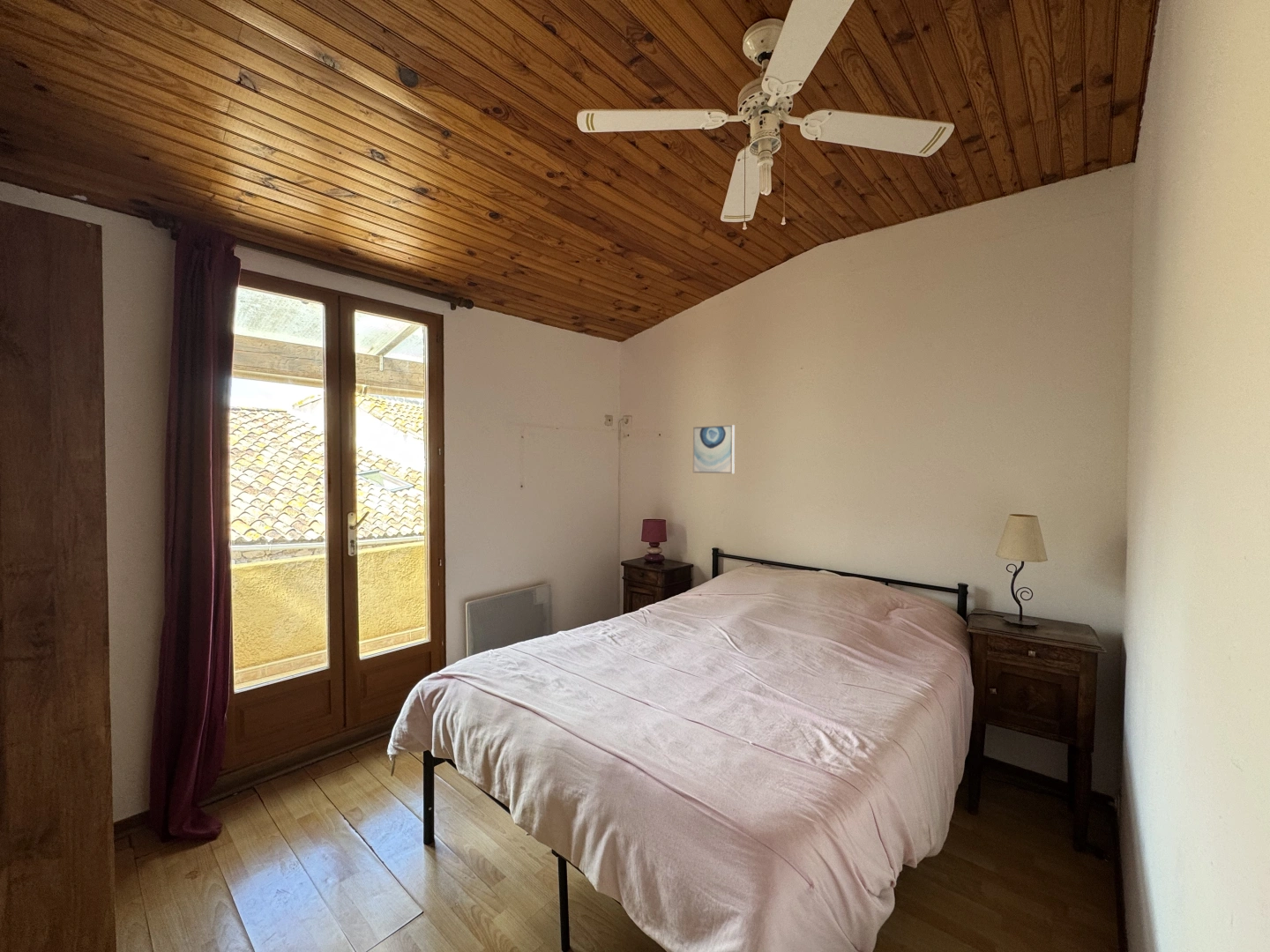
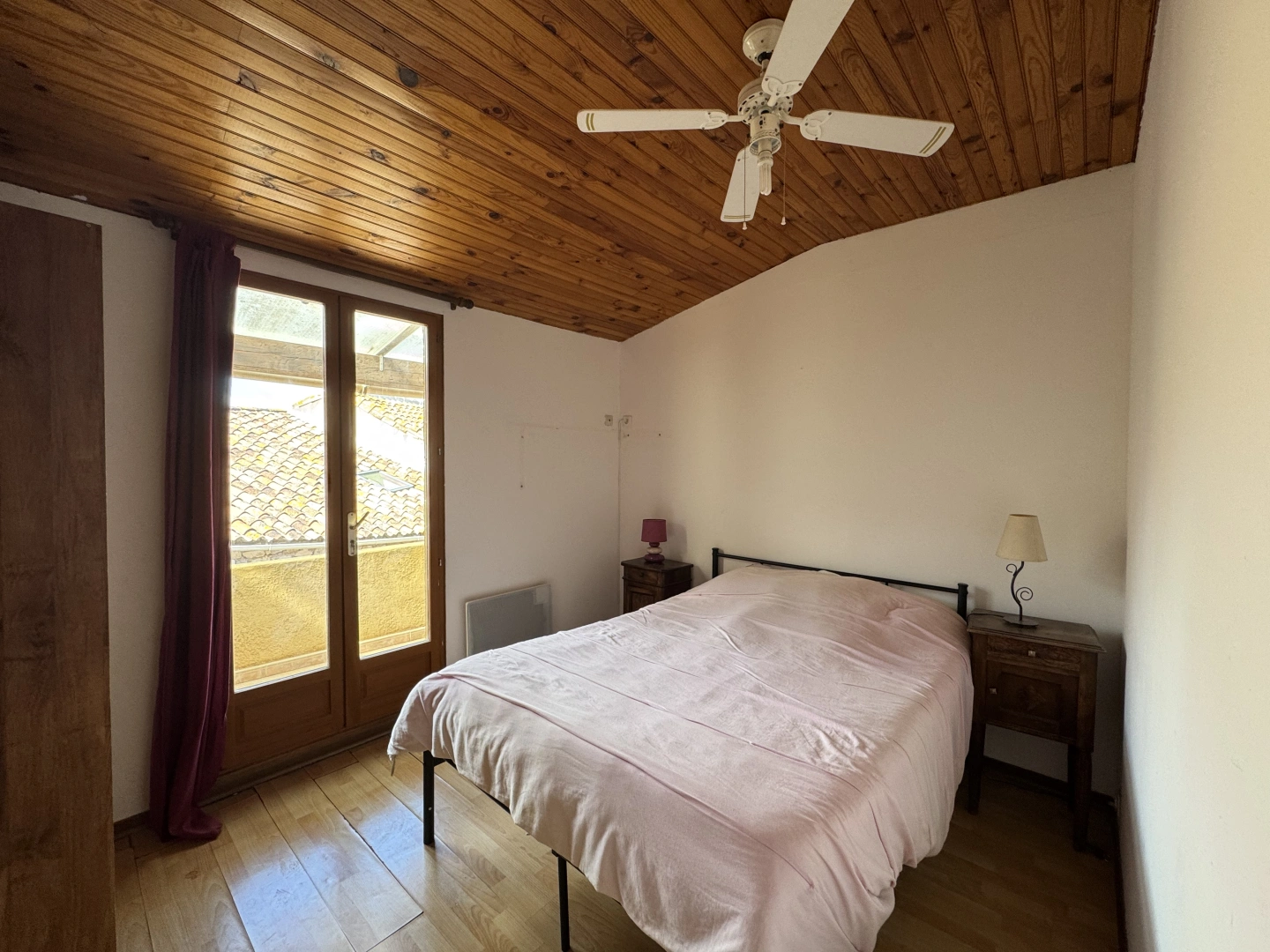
- wall art (713, 450)
